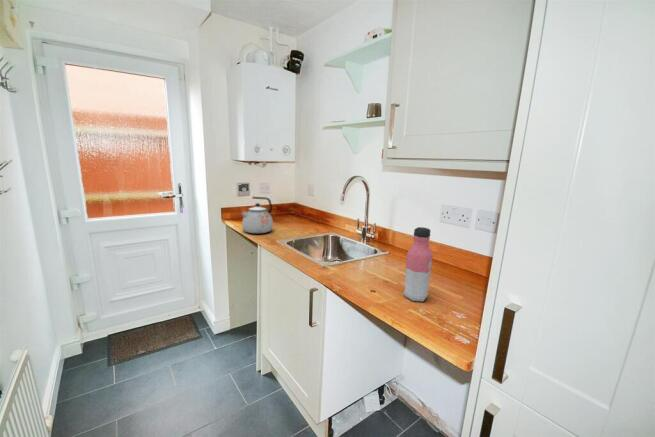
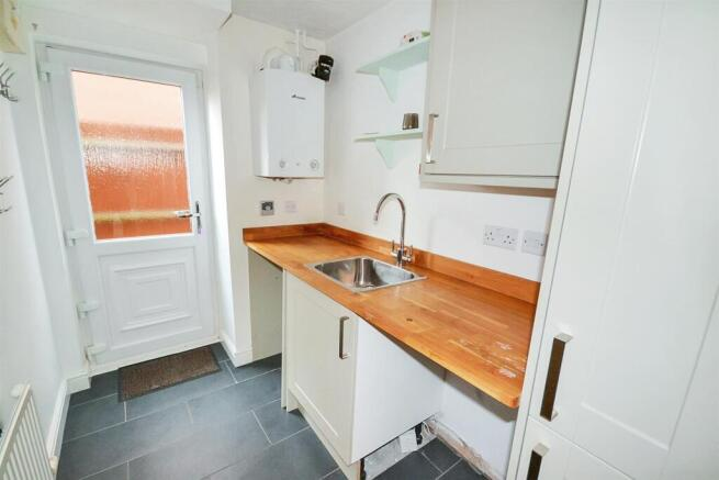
- kettle (257, 214)
- water bottle (419, 263)
